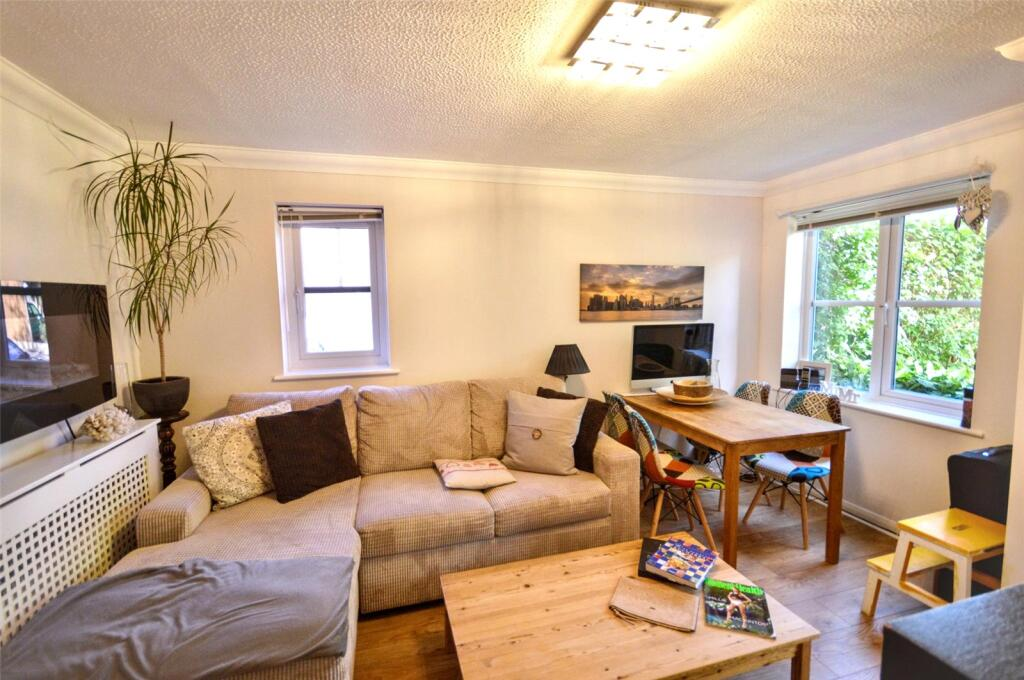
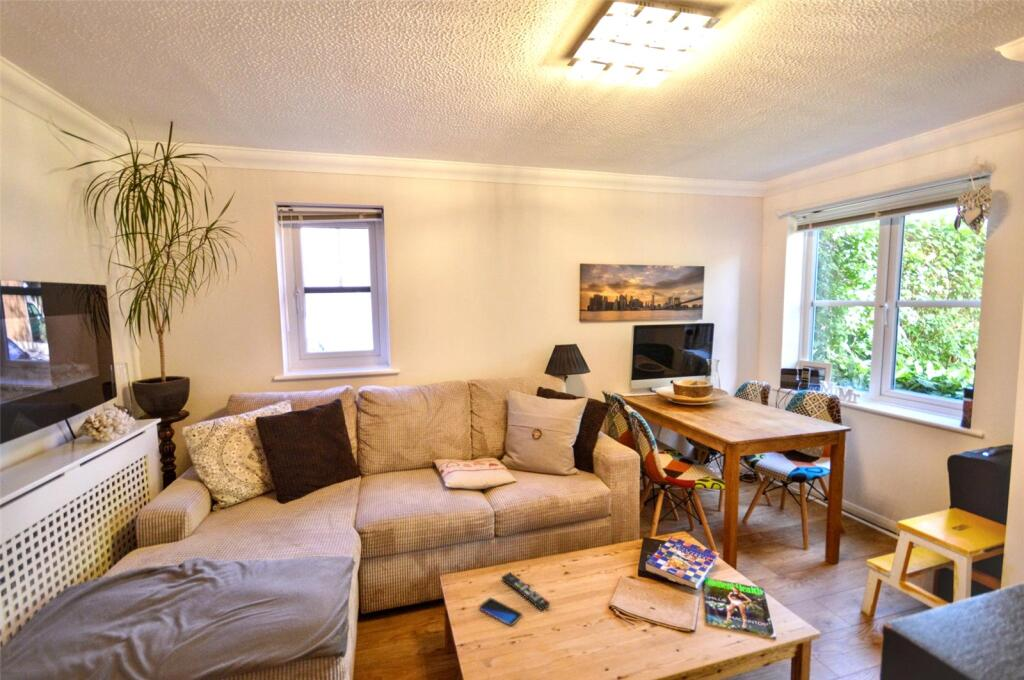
+ remote control (524, 590)
+ smartphone (500, 611)
